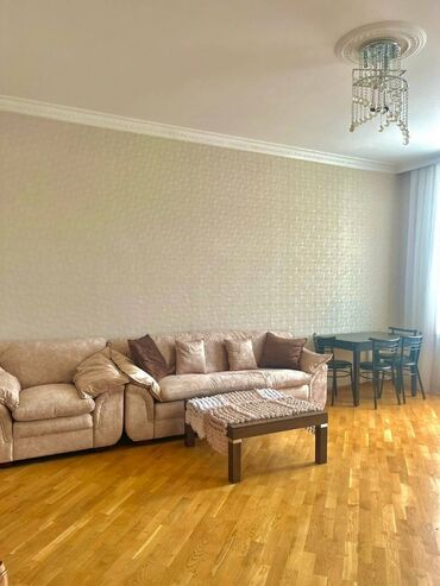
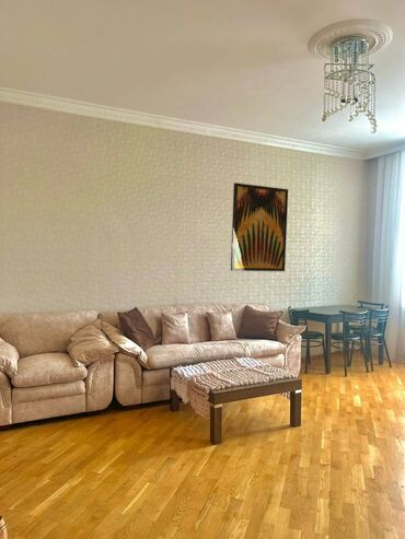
+ wall art (259, 229)
